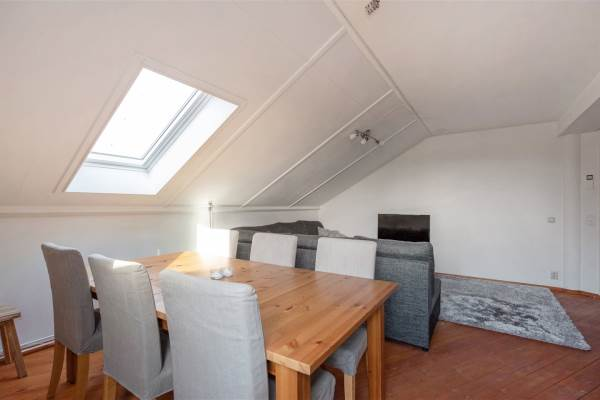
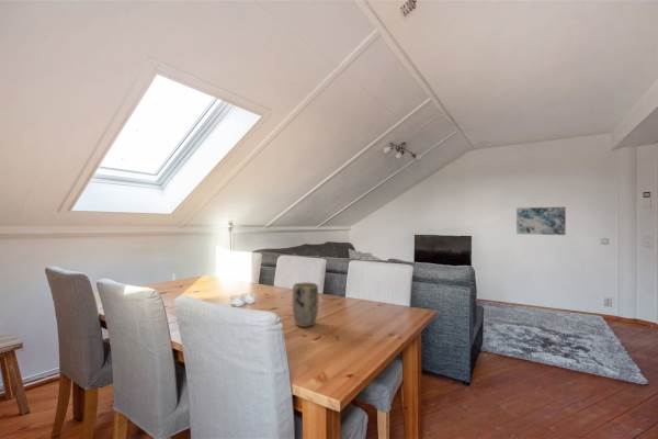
+ wall art (540, 221)
+ plant pot (305, 304)
